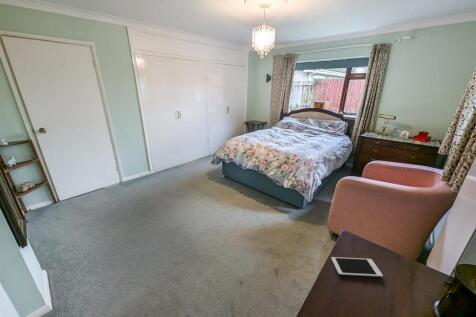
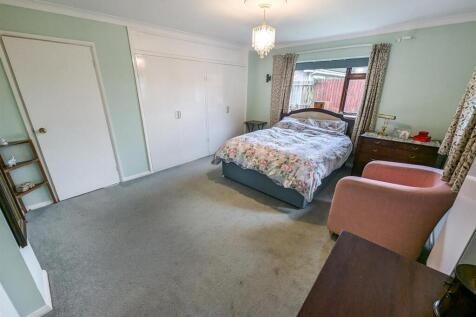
- cell phone (355, 266)
